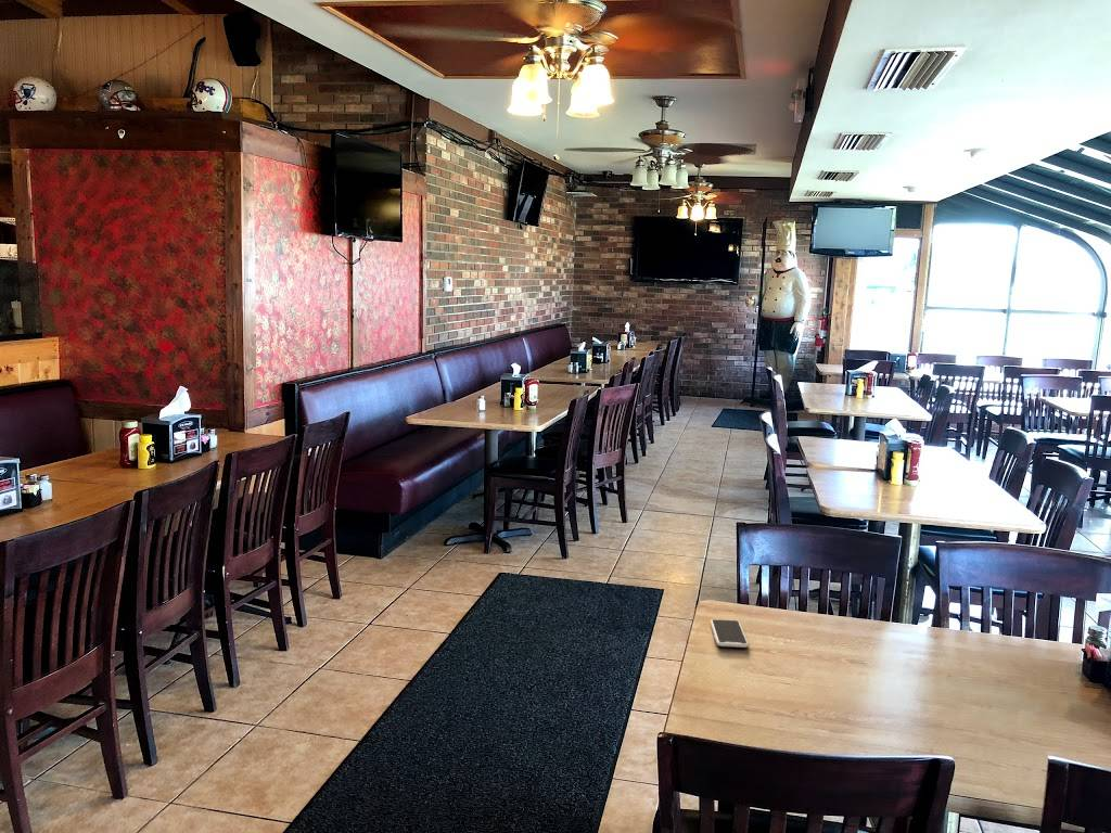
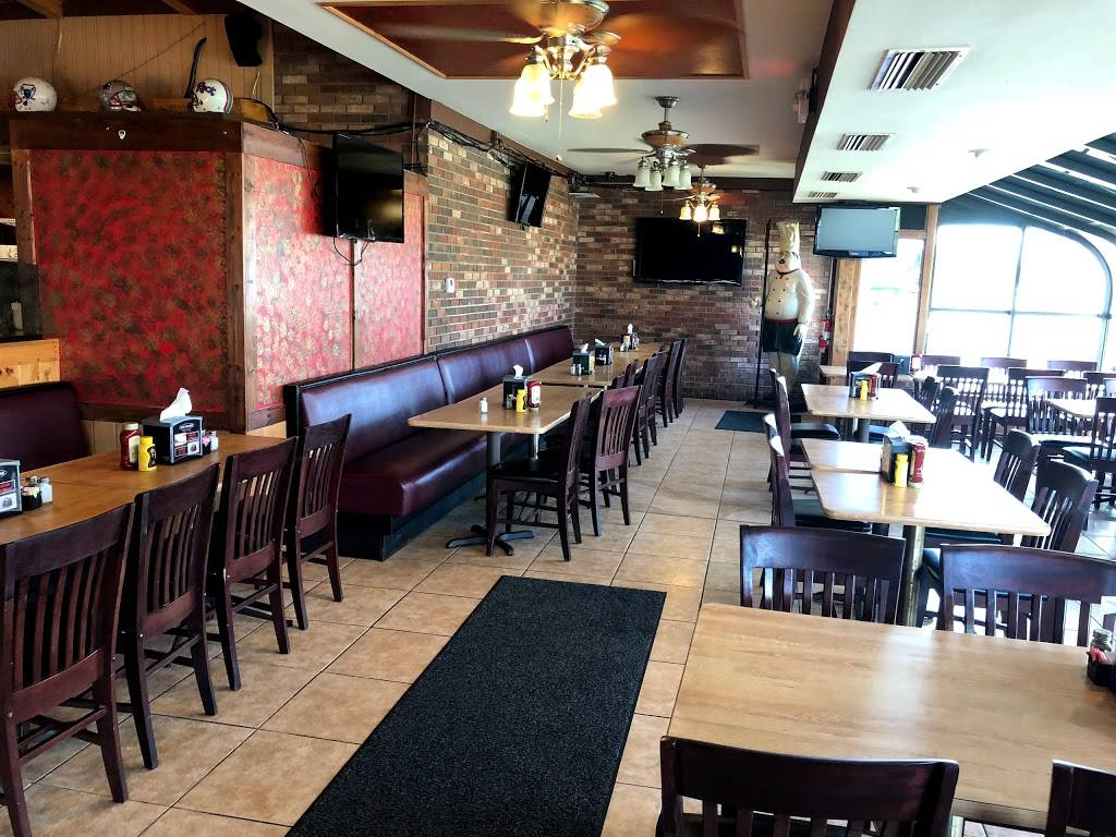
- smartphone (728, 632)
